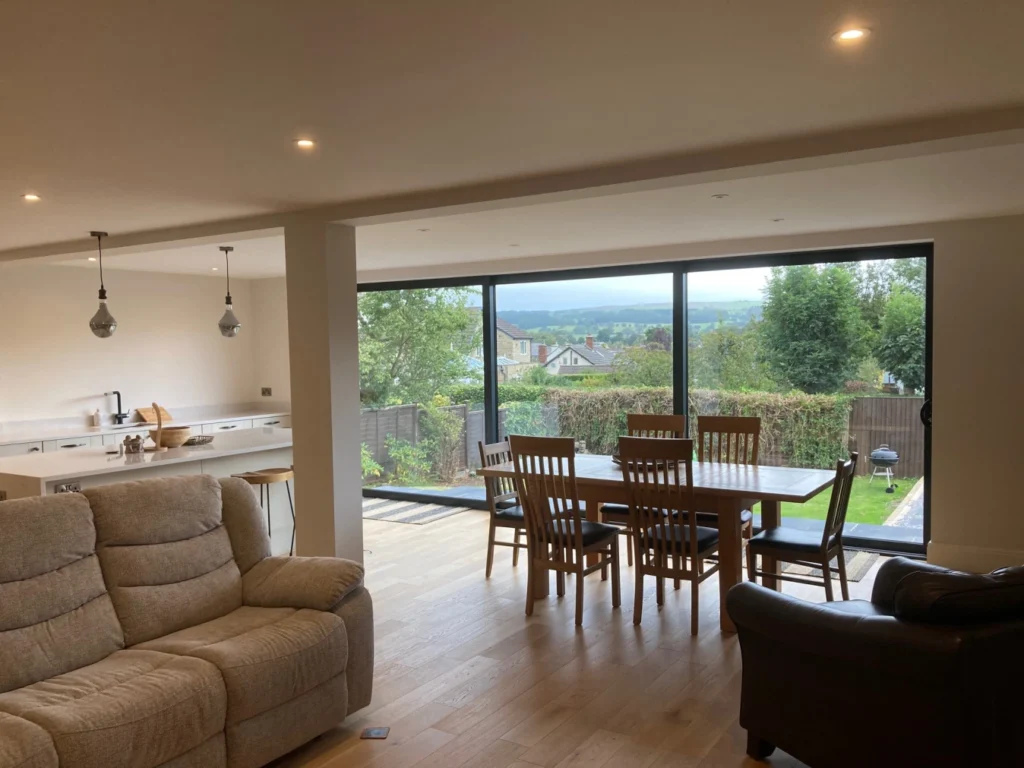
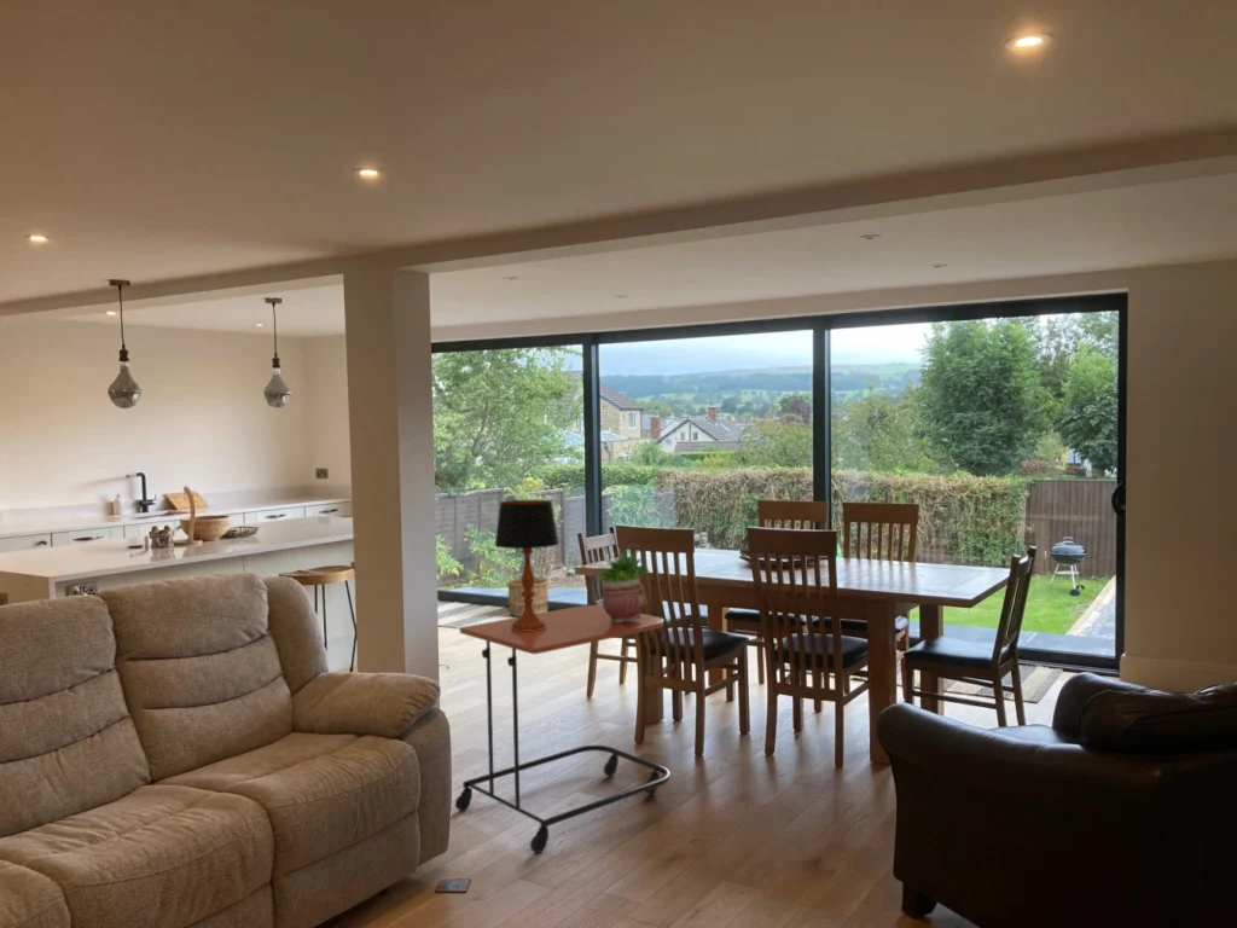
+ potted plant (620, 584)
+ wooden bucket (532, 597)
+ side table (574, 748)
+ table lamp (527, 564)
